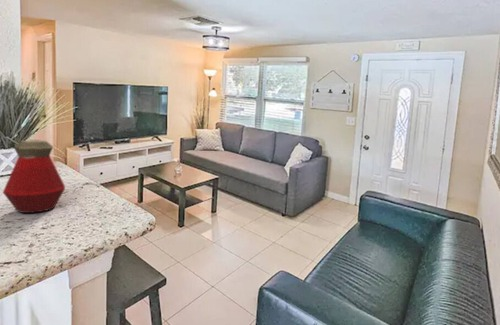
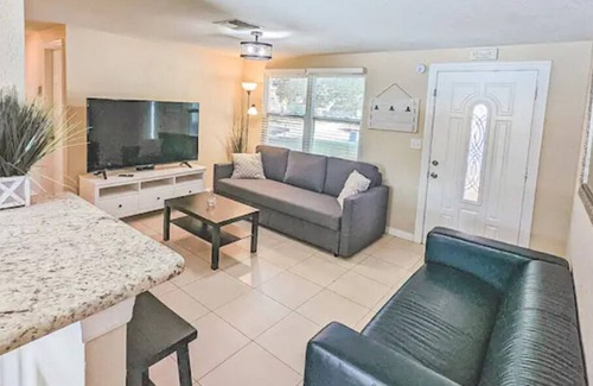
- bottle (35, 175)
